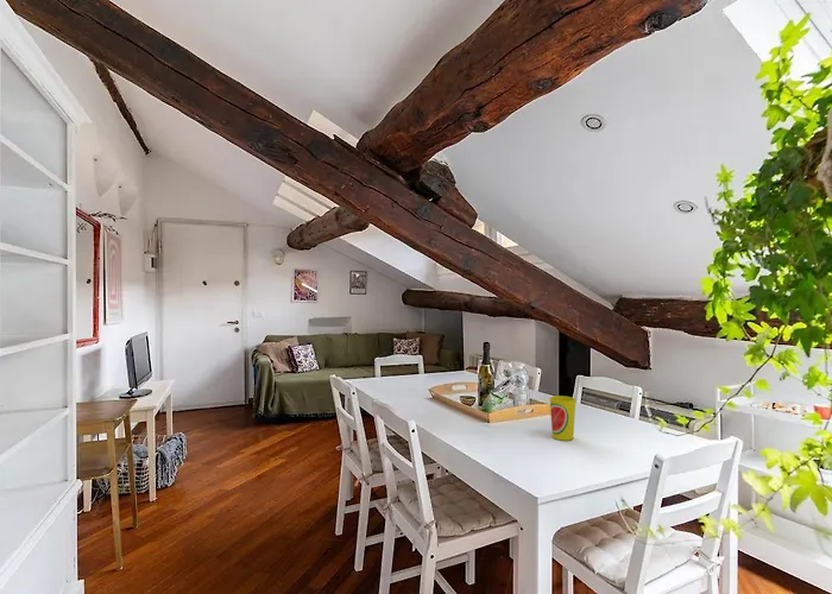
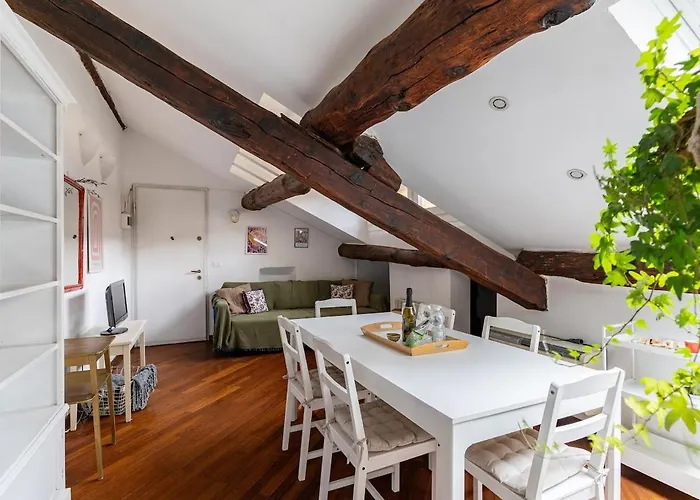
- cup (562, 417)
